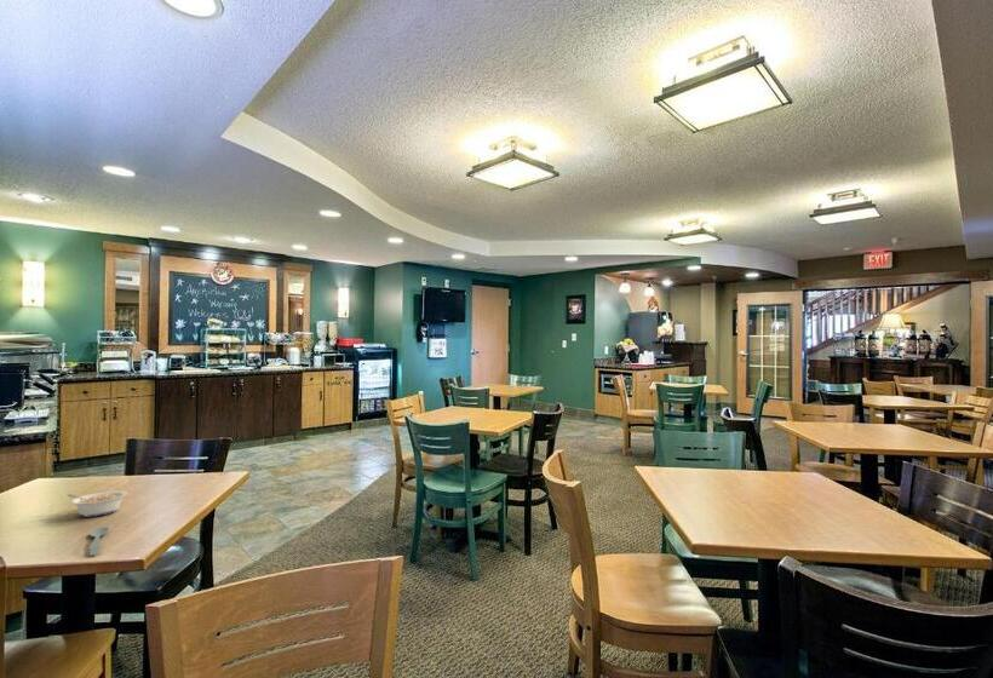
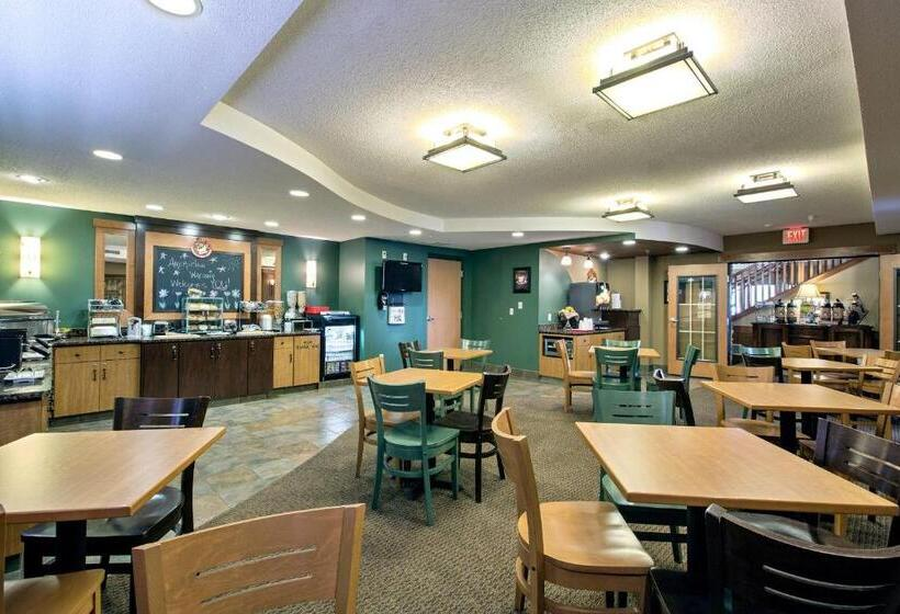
- spoon (97, 539)
- legume (97, 502)
